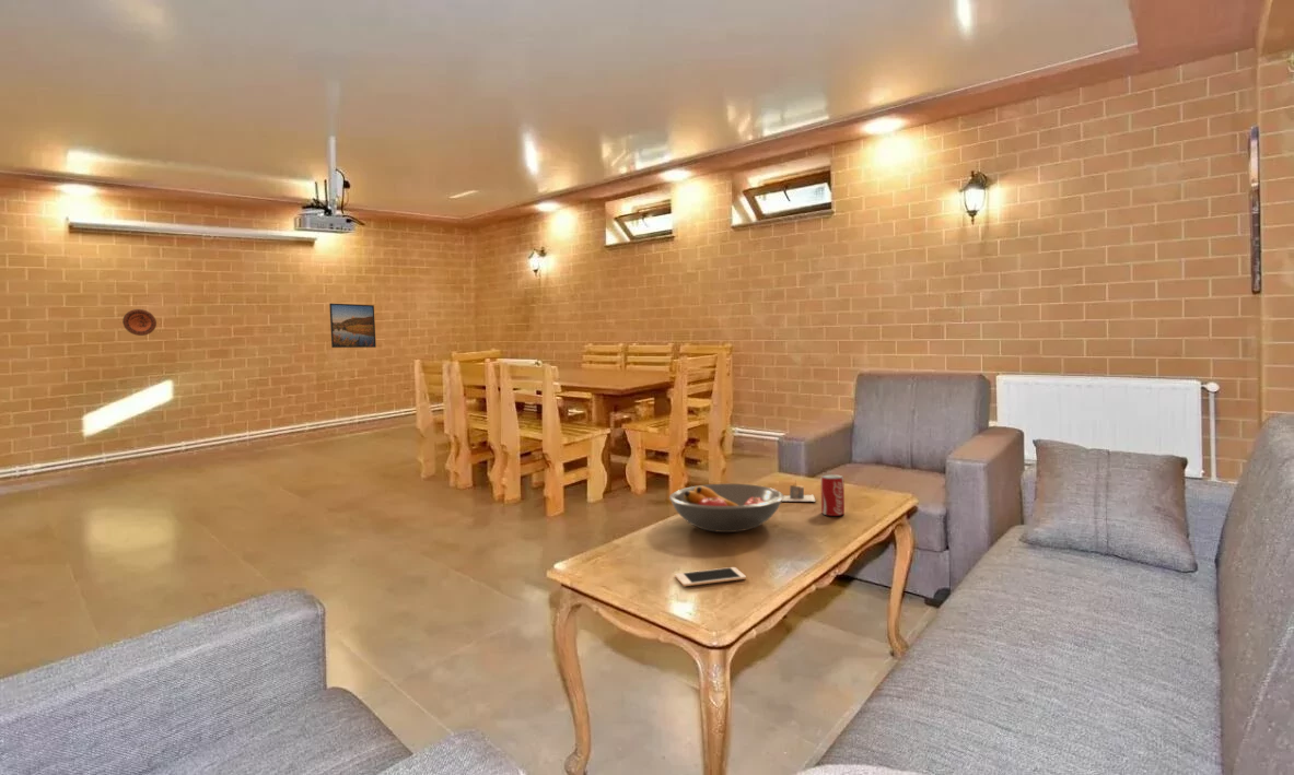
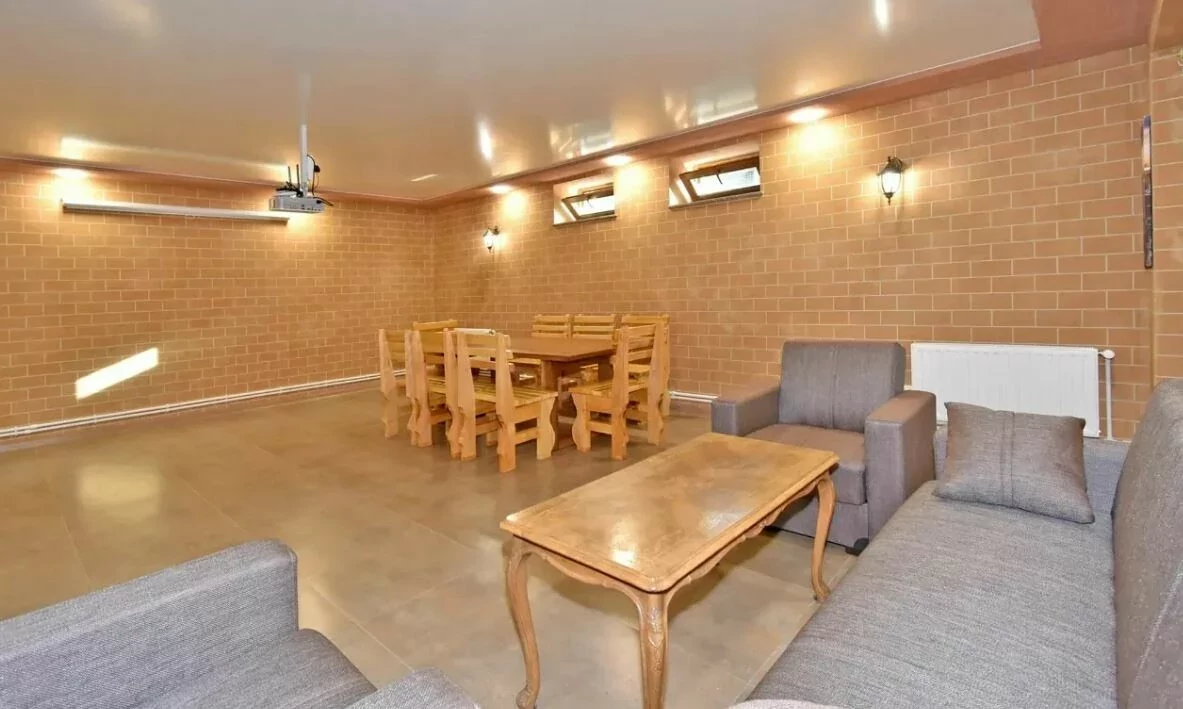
- beverage can (832, 494)
- fruit bowl (726, 506)
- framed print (353, 326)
- architectural model (796, 488)
- decorative plate (139, 321)
- cell phone (710, 576)
